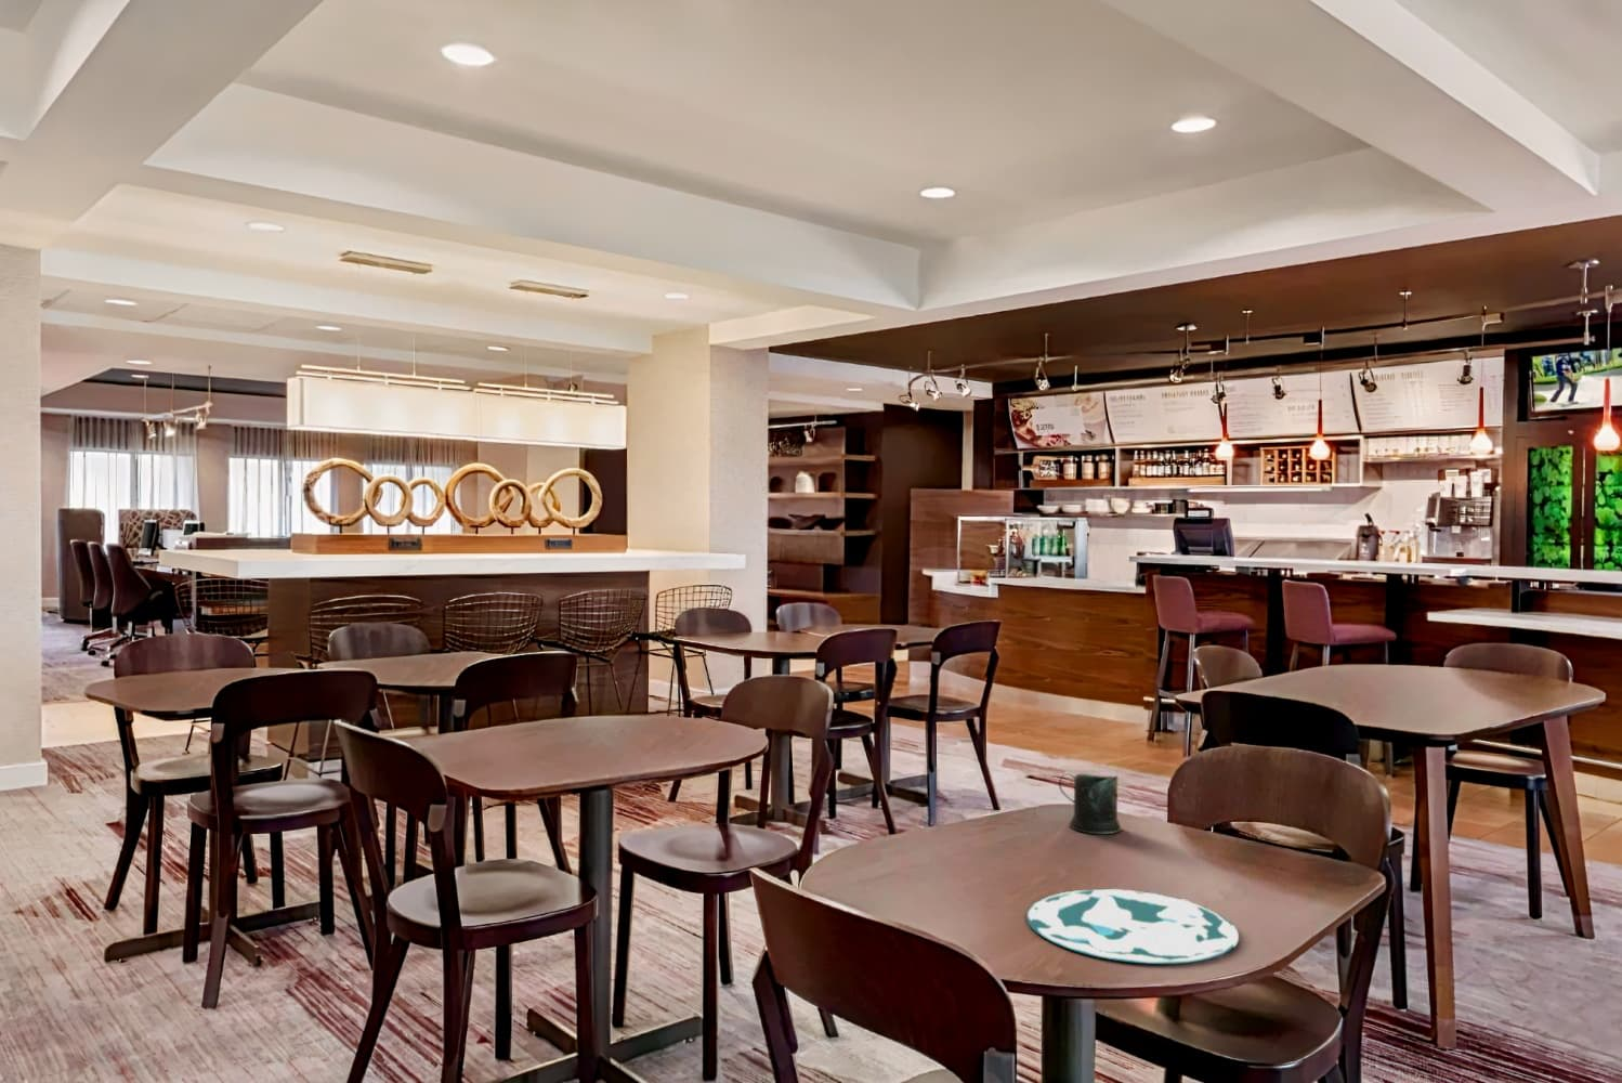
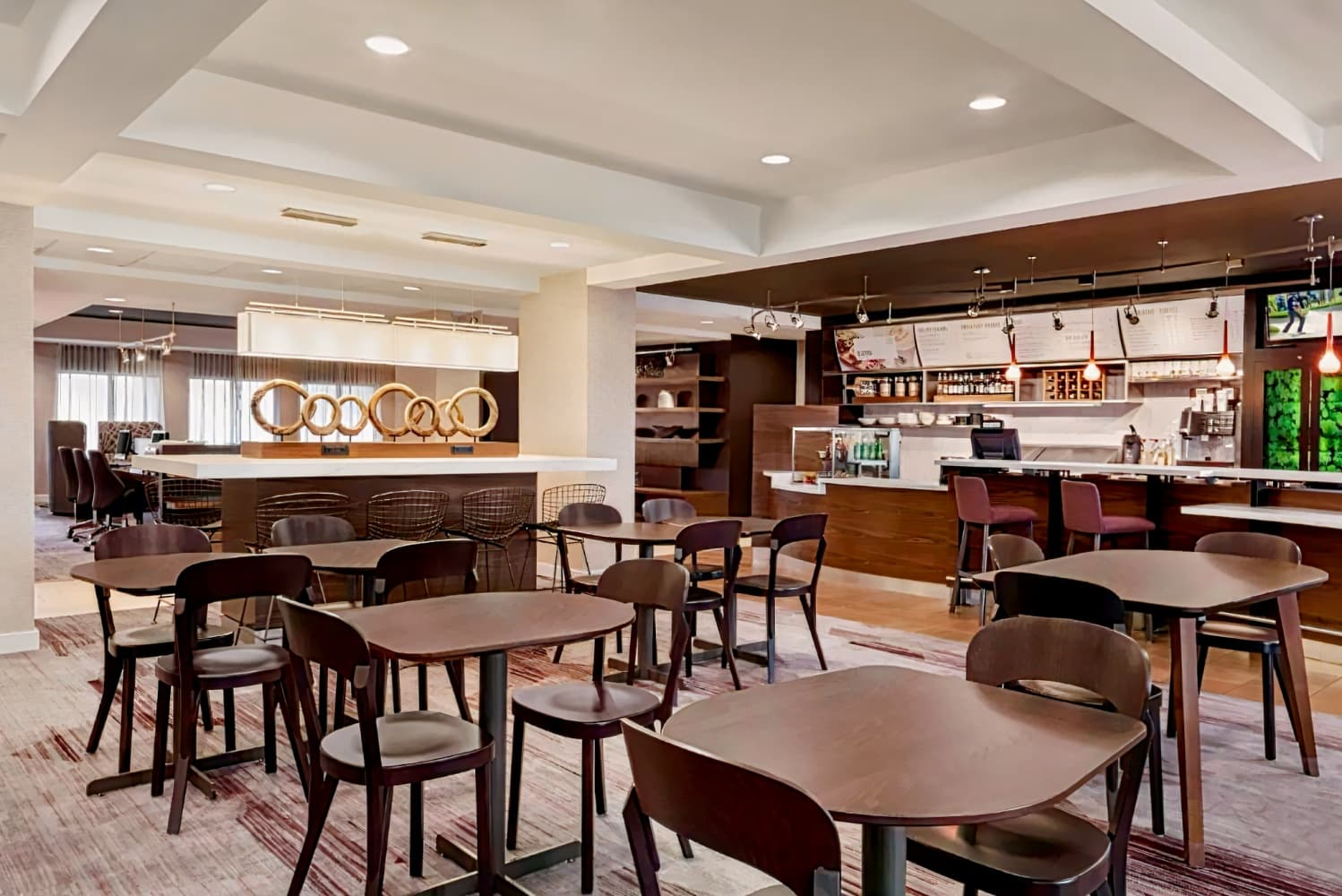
- plate (1129, 914)
- mug (1088, 798)
